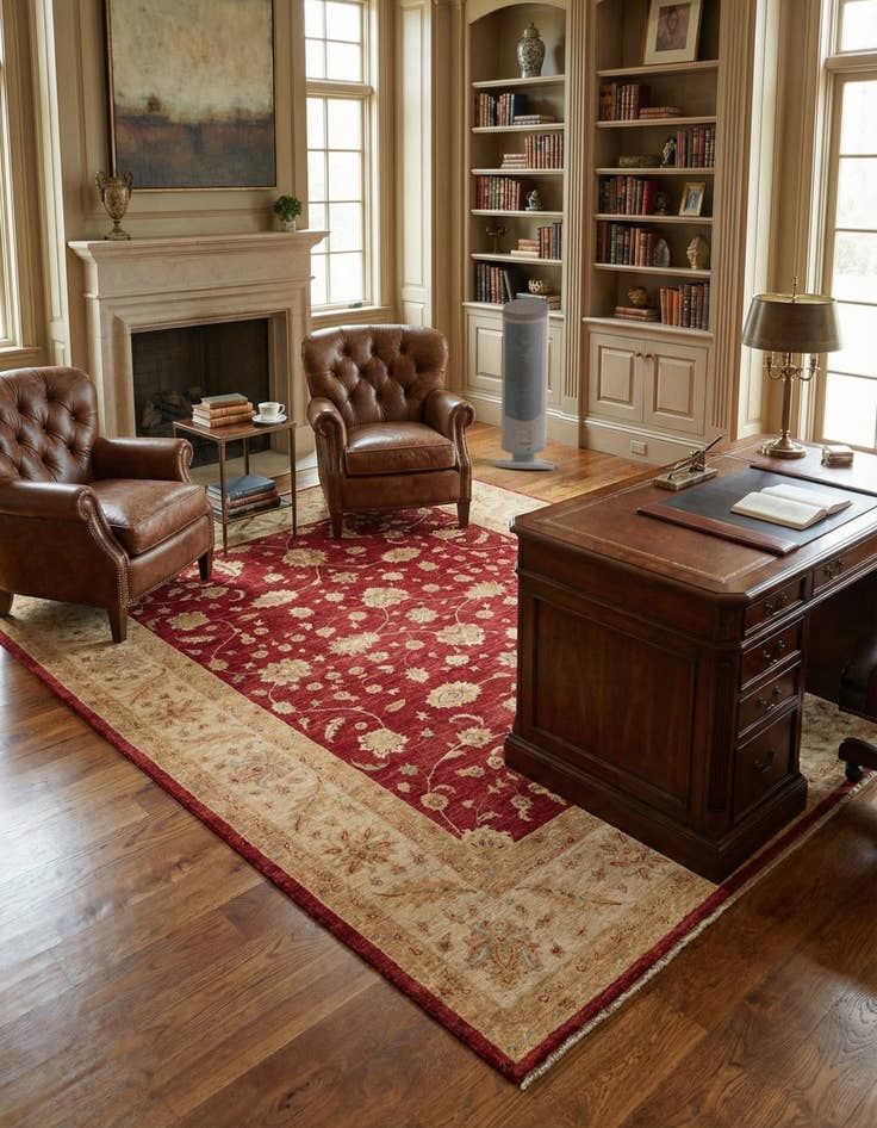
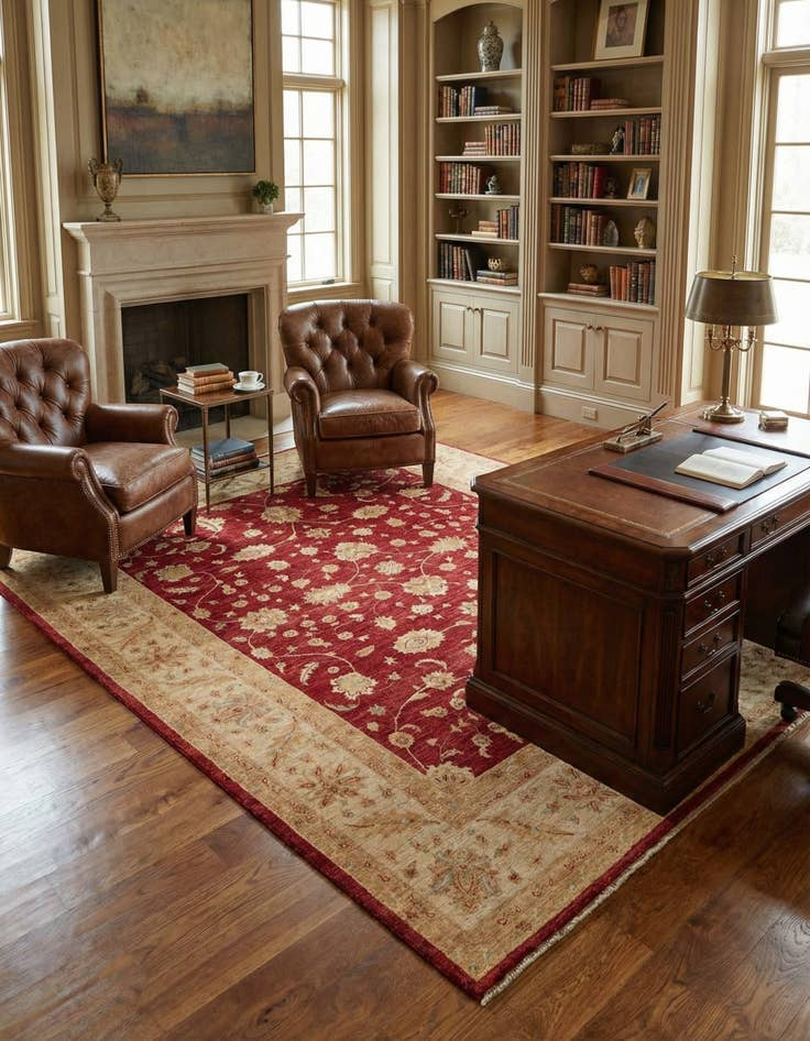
- air purifier (524, 383)
